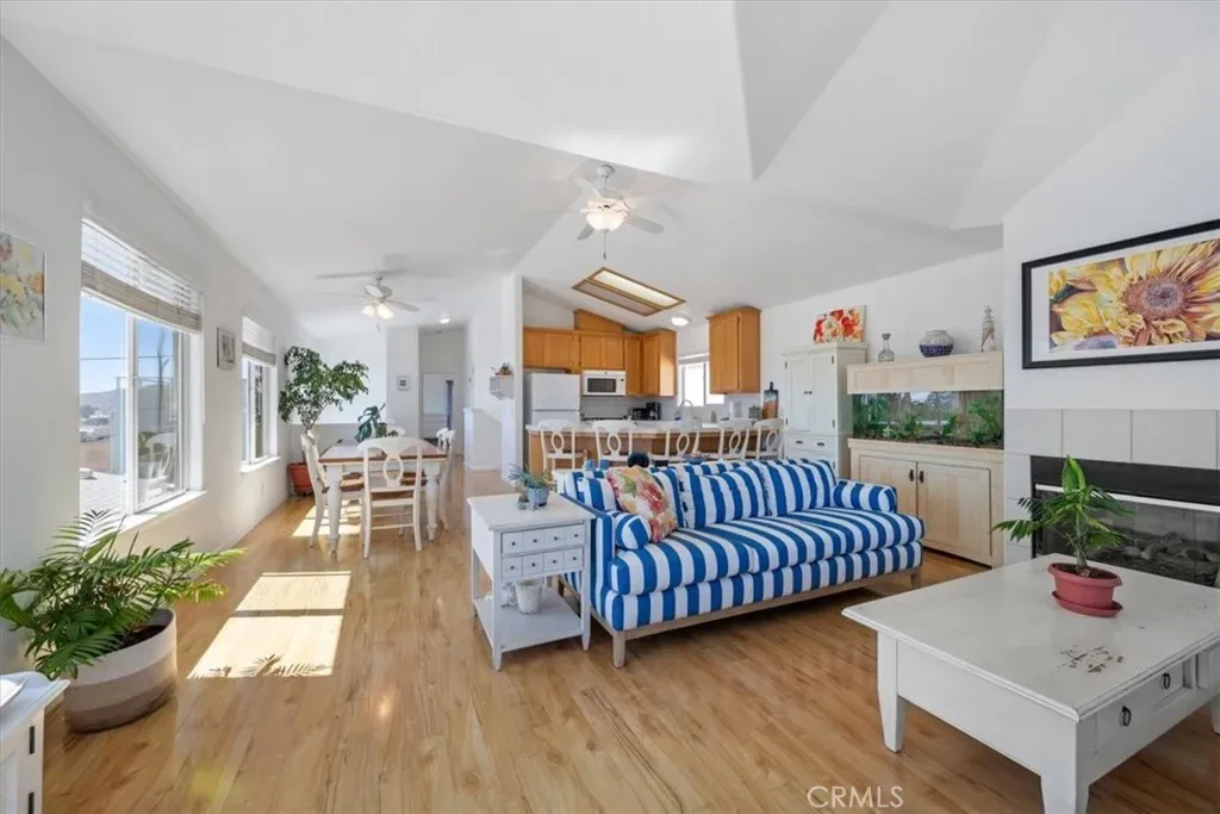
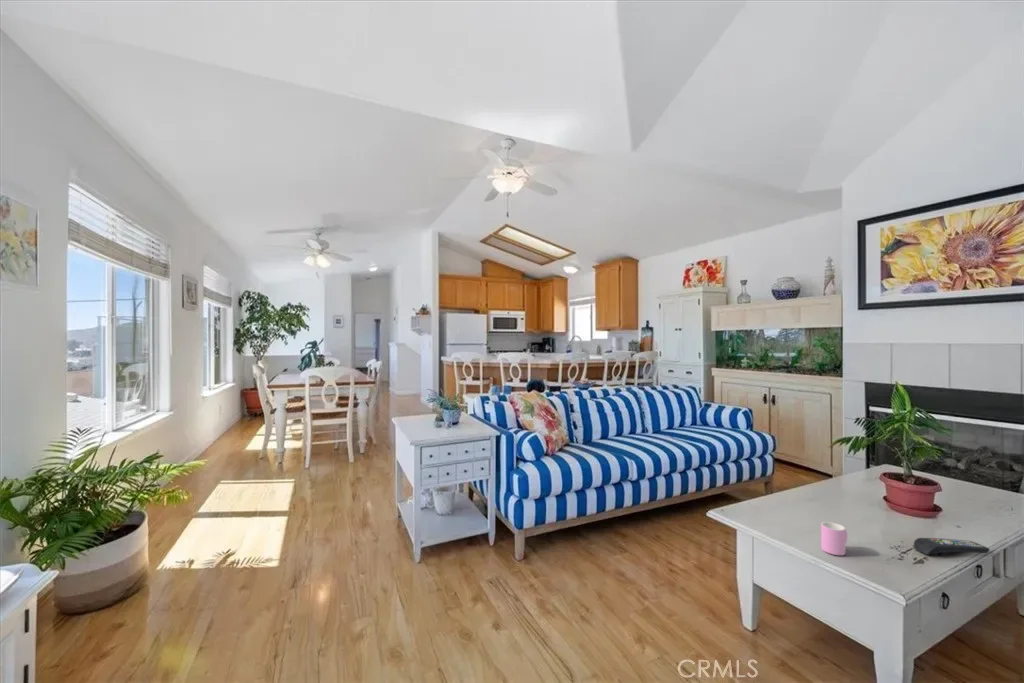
+ cup (836, 537)
+ remote control (950, 546)
